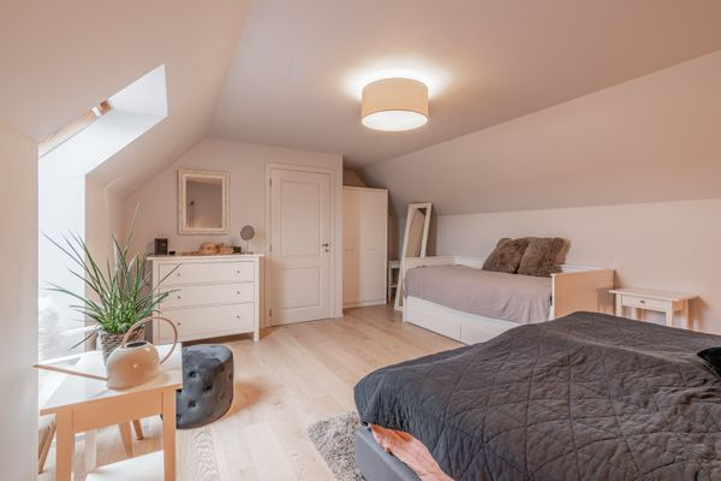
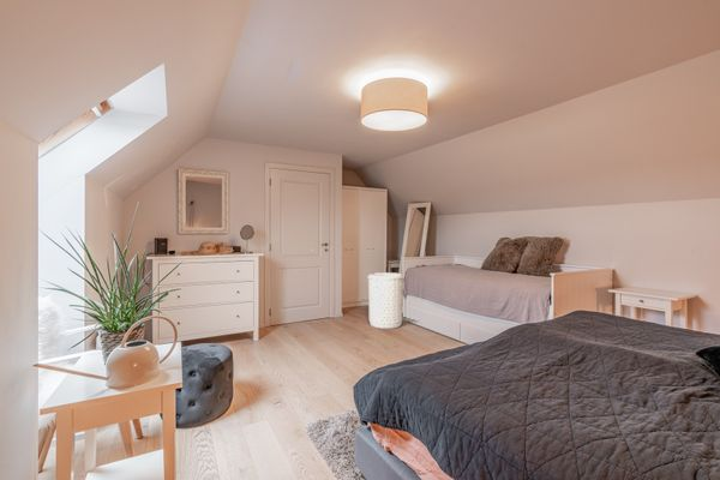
+ laundry basket (385, 299)
